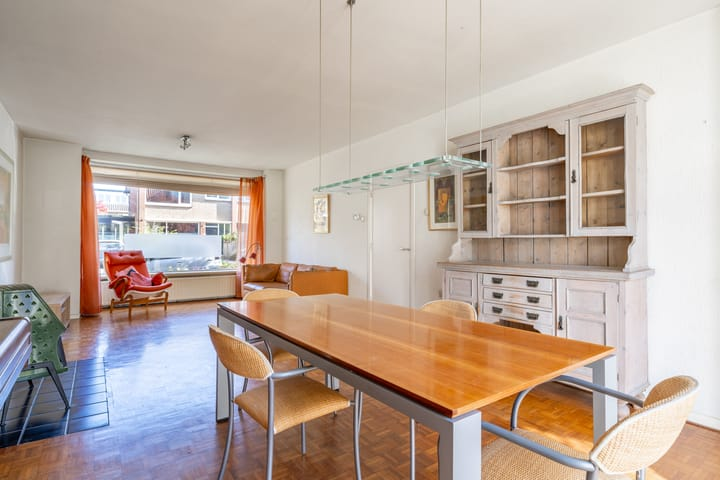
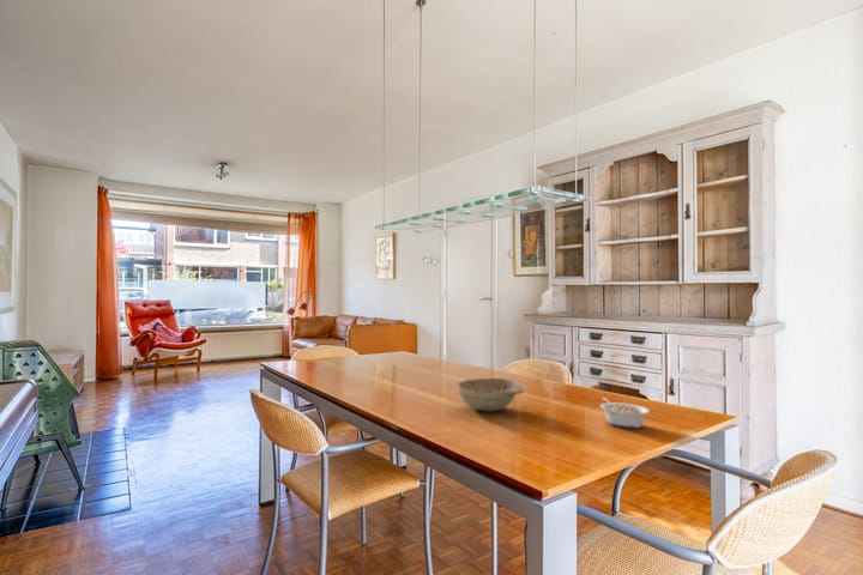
+ legume (622, 413)
+ decorative bowl (487, 395)
